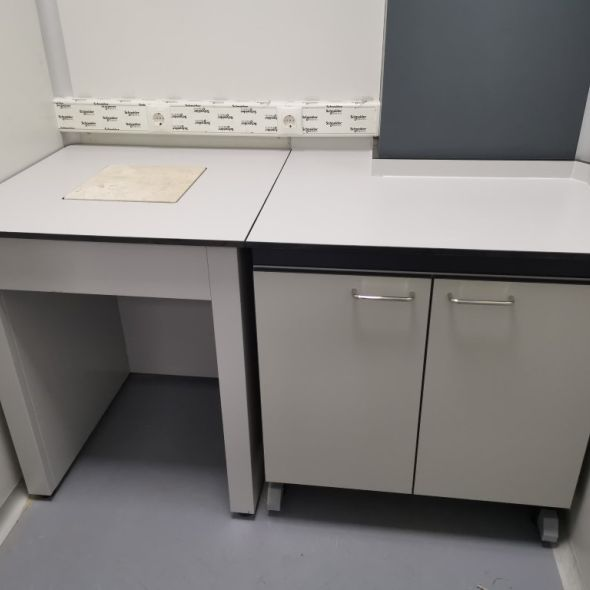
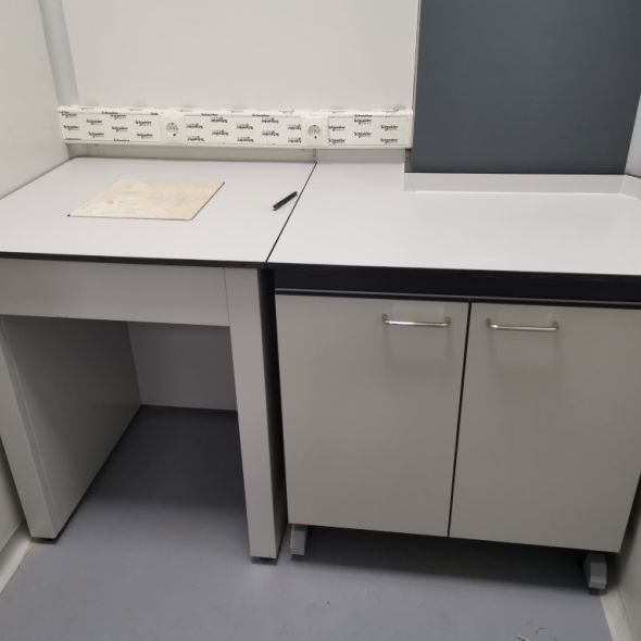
+ pen (286, 198)
